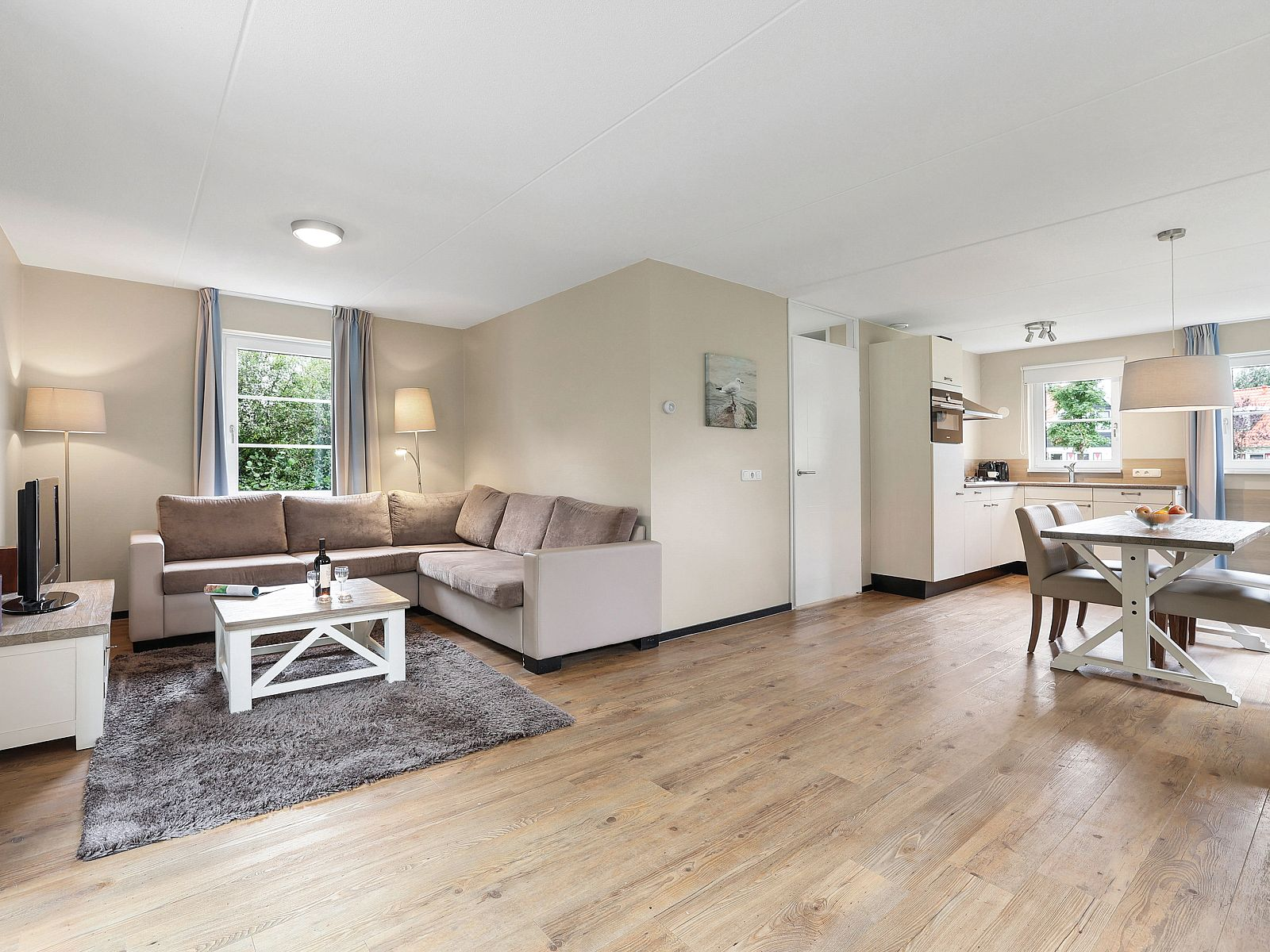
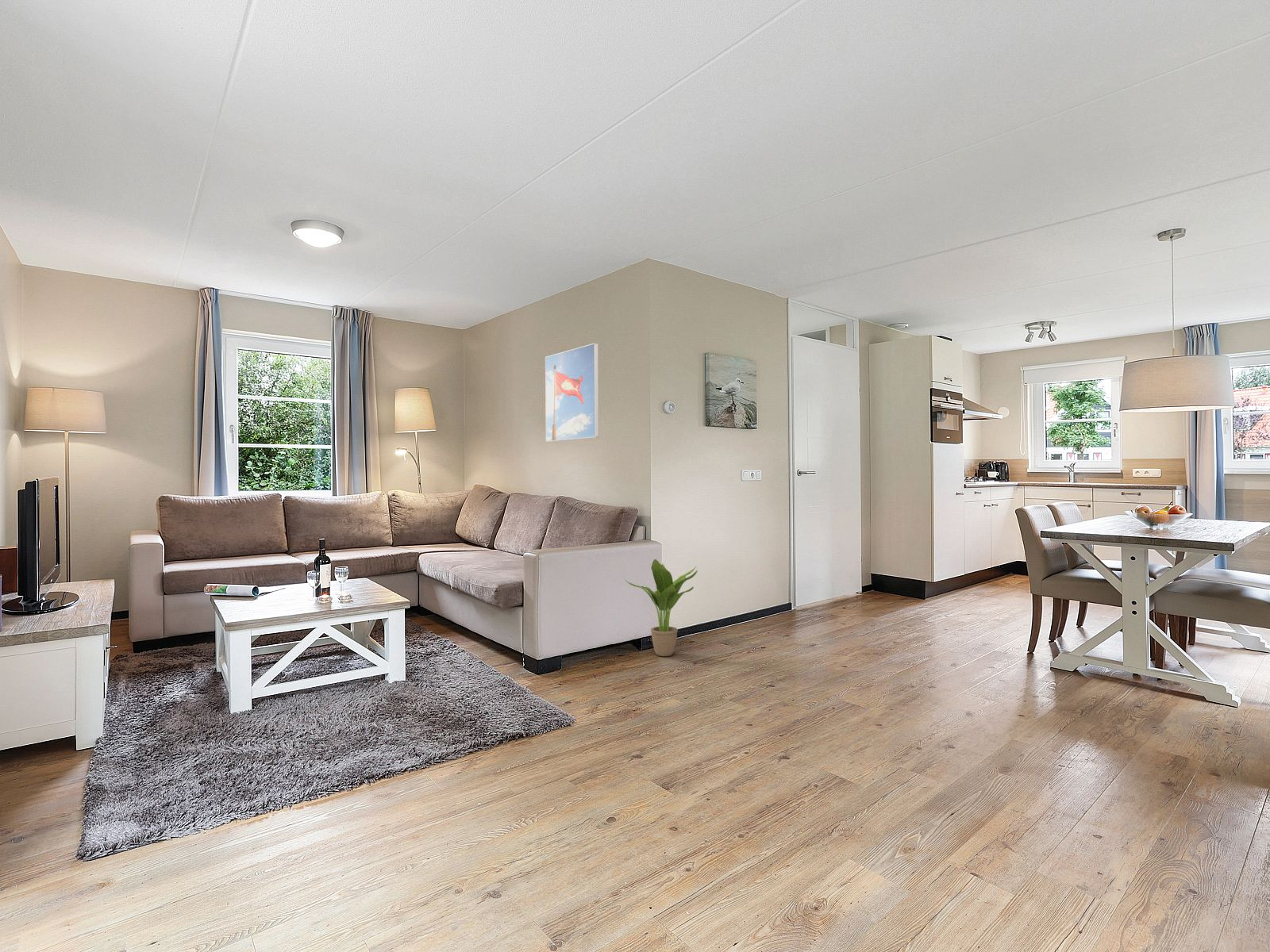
+ potted plant (671, 605)
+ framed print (571, 395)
